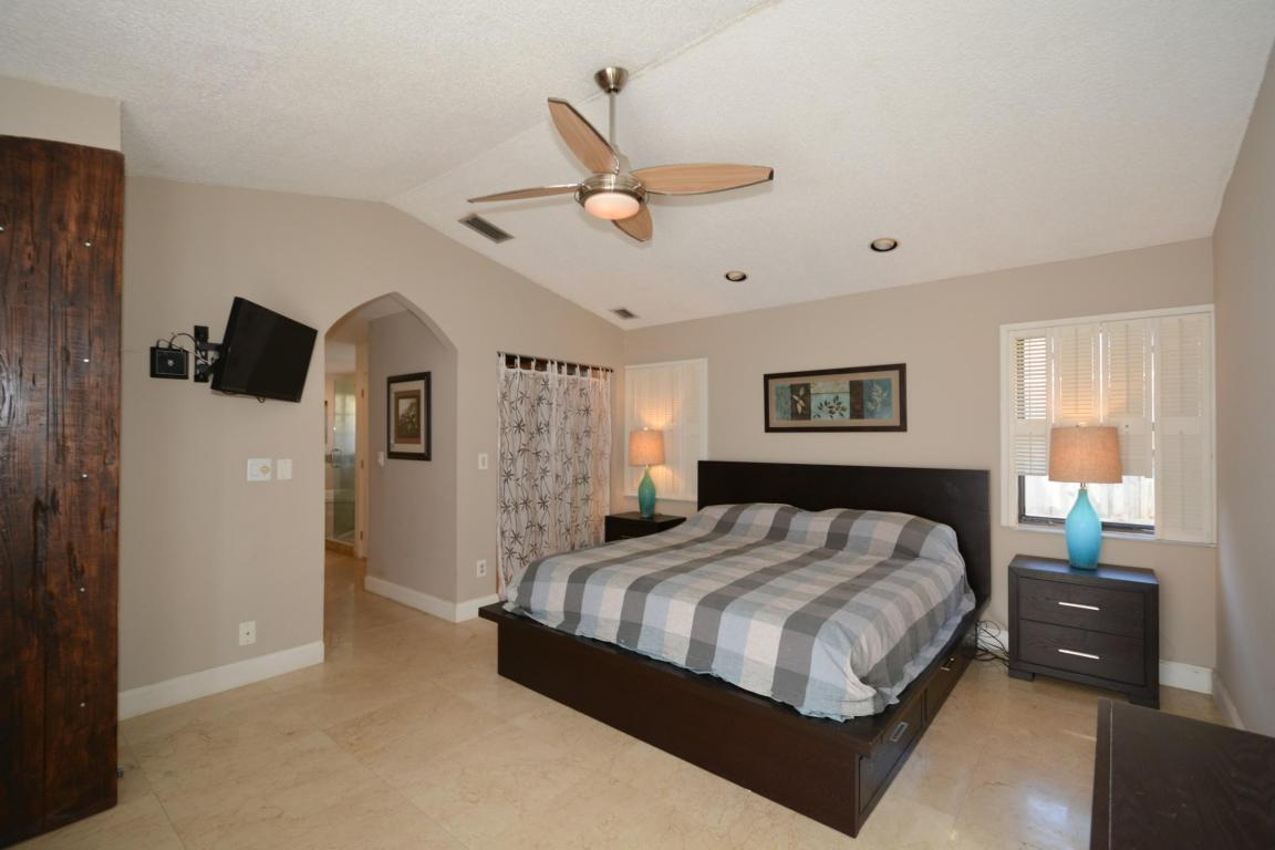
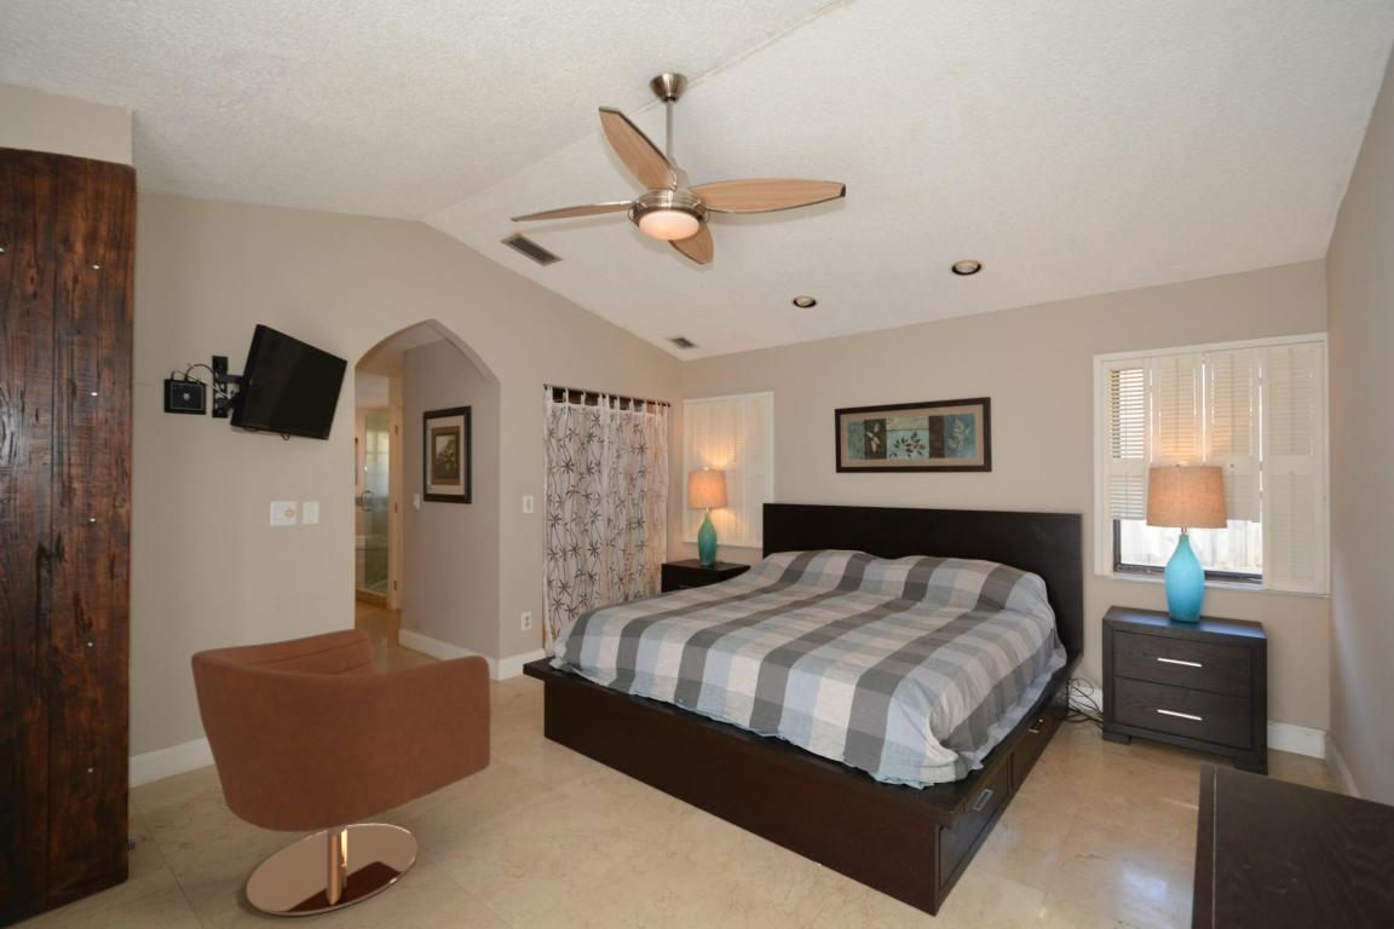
+ armchair (333, 750)
